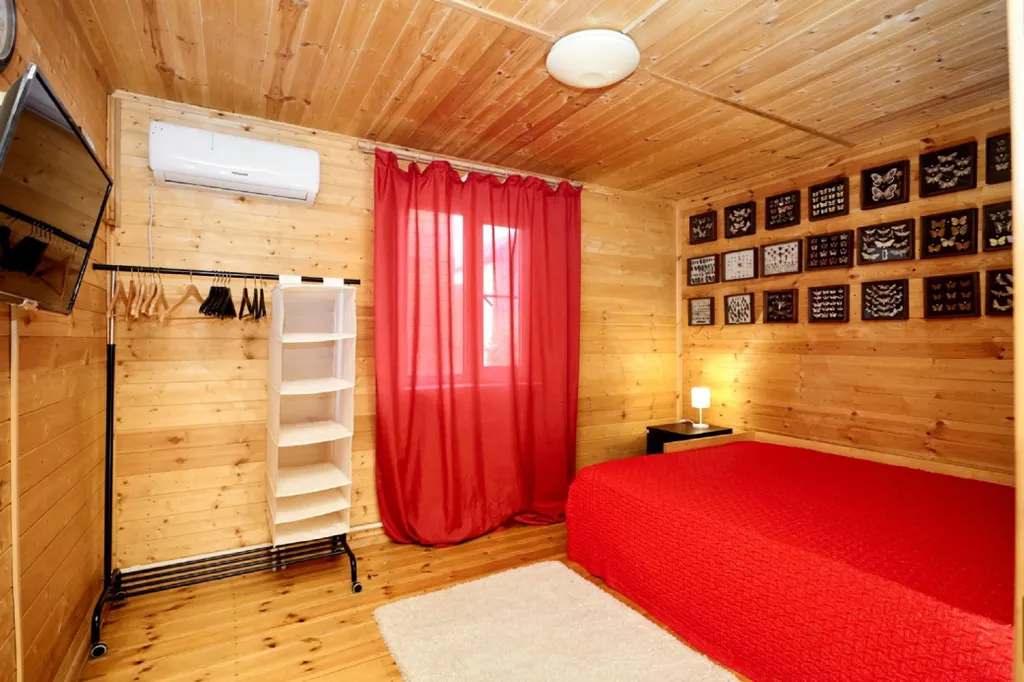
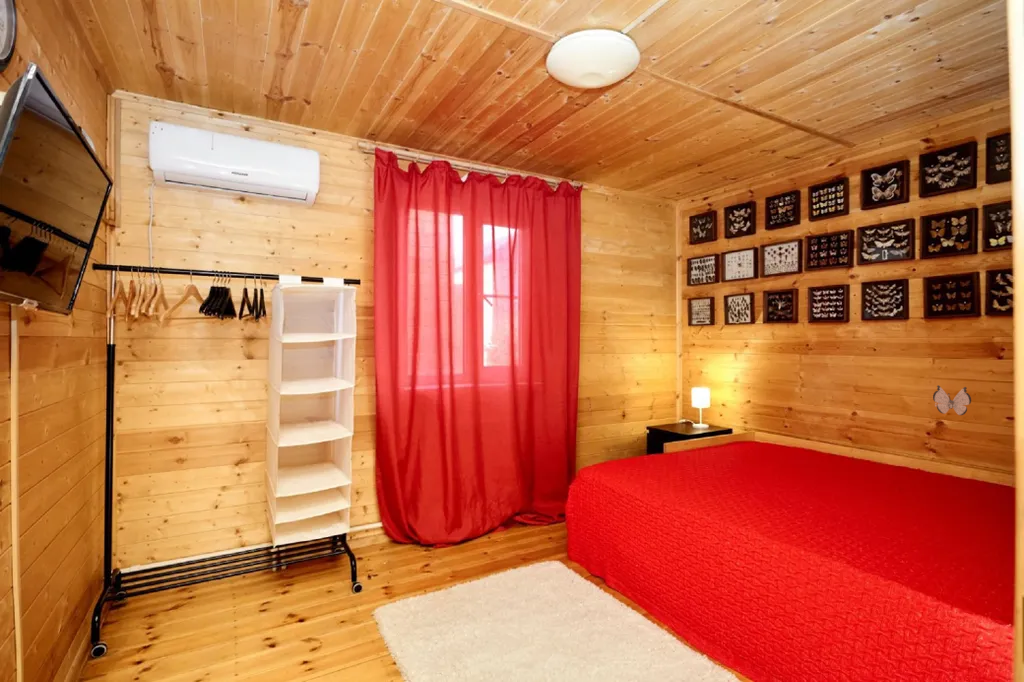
+ decorative butterfly (950, 400)
